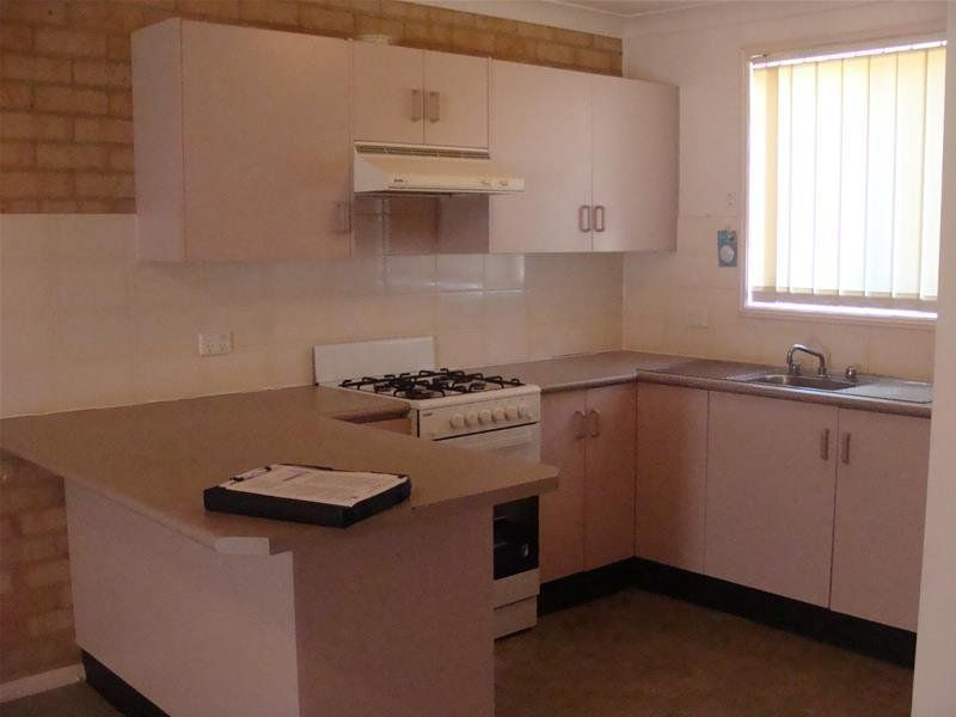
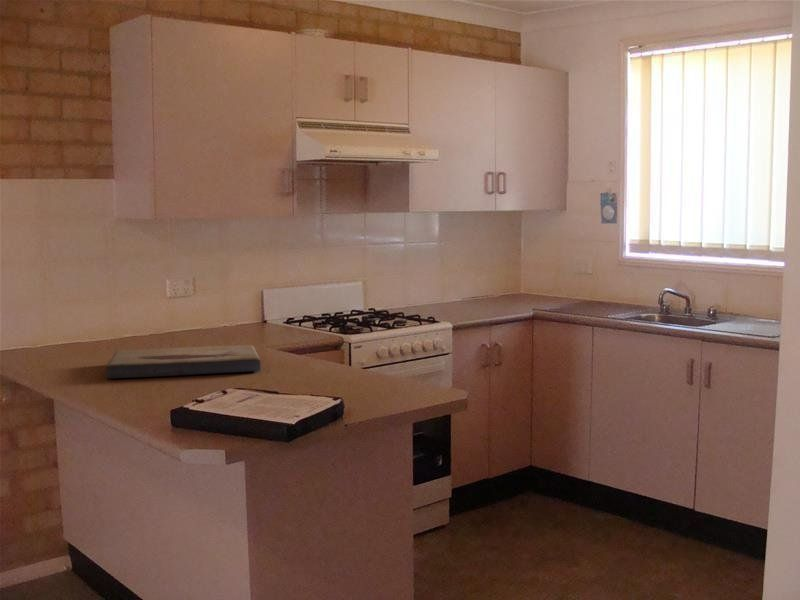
+ fish fossil (185, 360)
